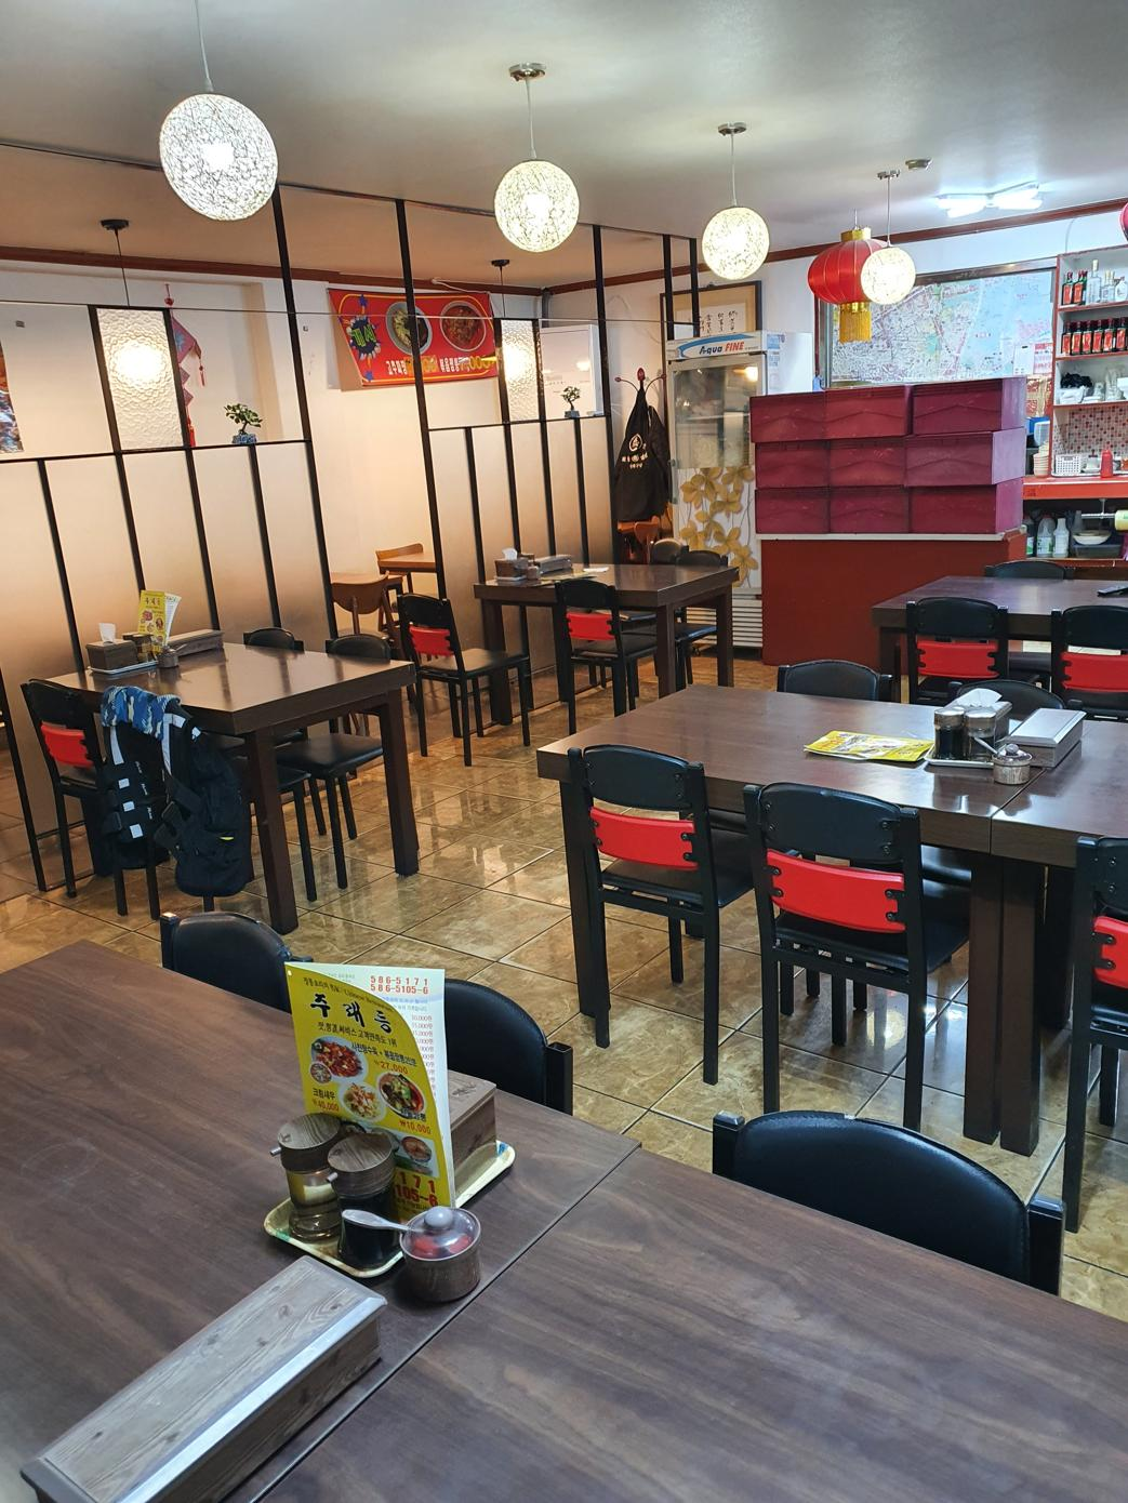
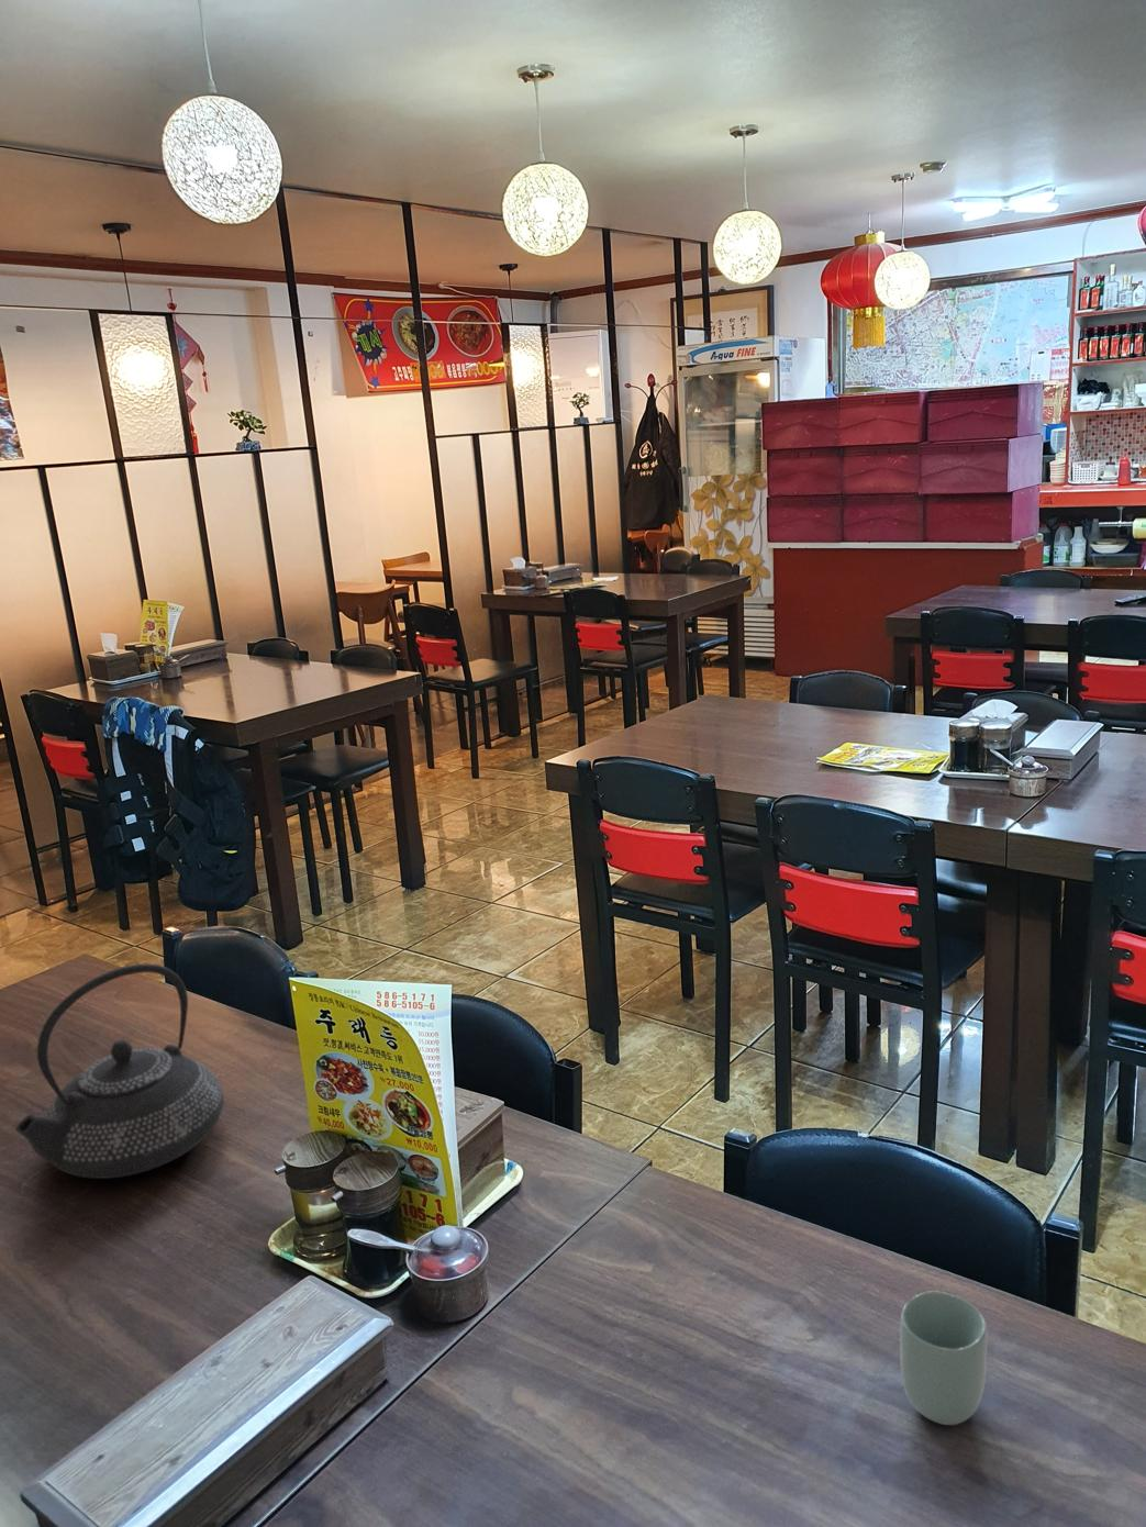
+ cup (943, 1362)
+ teapot (112, 1066)
